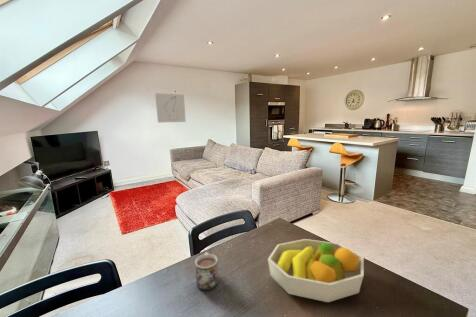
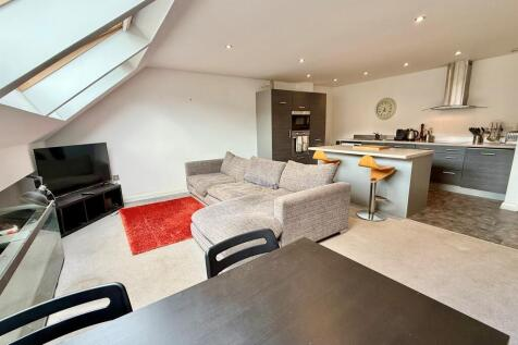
- wall art (171, 108)
- mug (206, 267)
- fruit bowl (315, 264)
